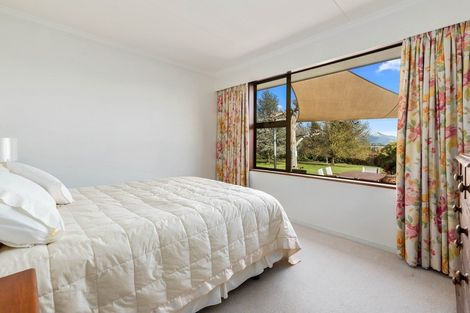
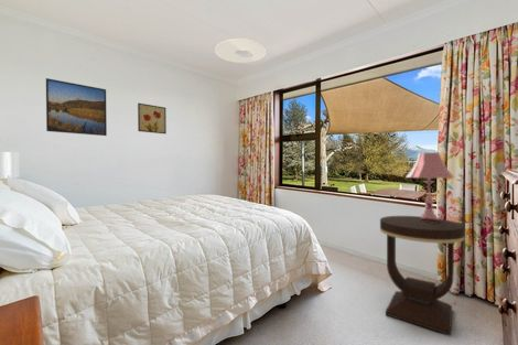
+ side table (418, 279)
+ ceiling light (240, 50)
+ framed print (77, 108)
+ wall art (152, 119)
+ table lamp (429, 186)
